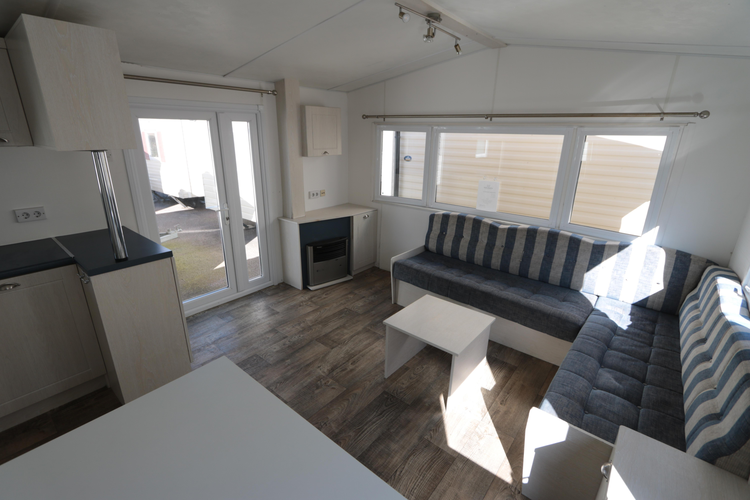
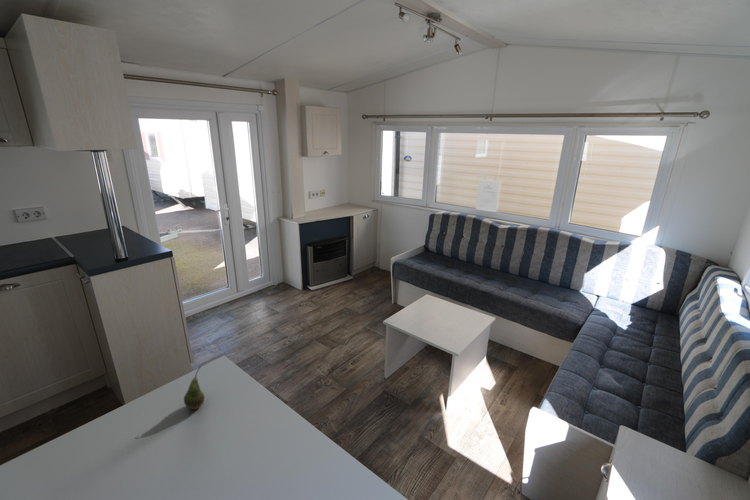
+ fruit (192, 388)
